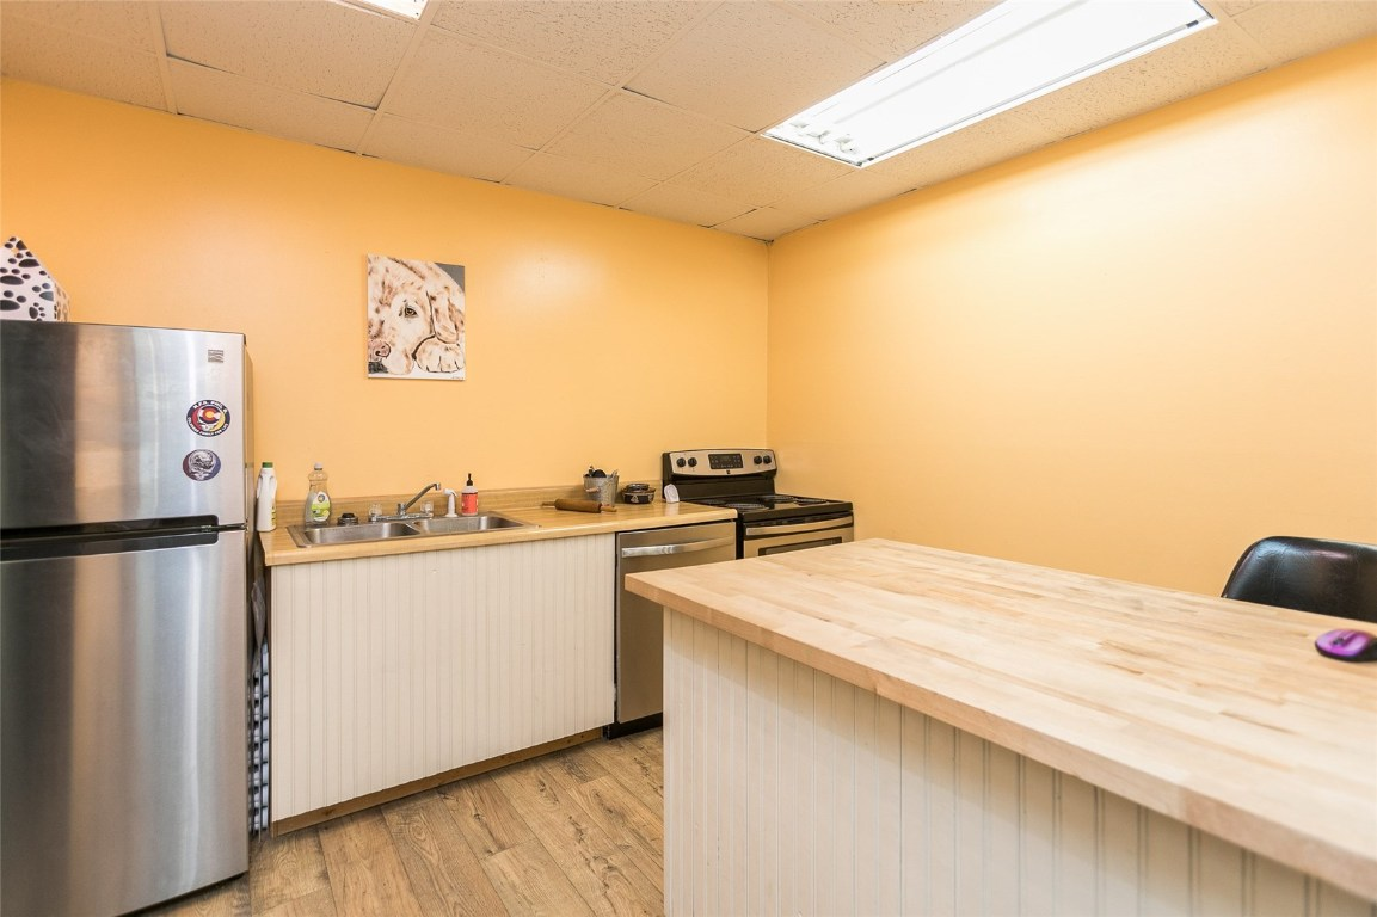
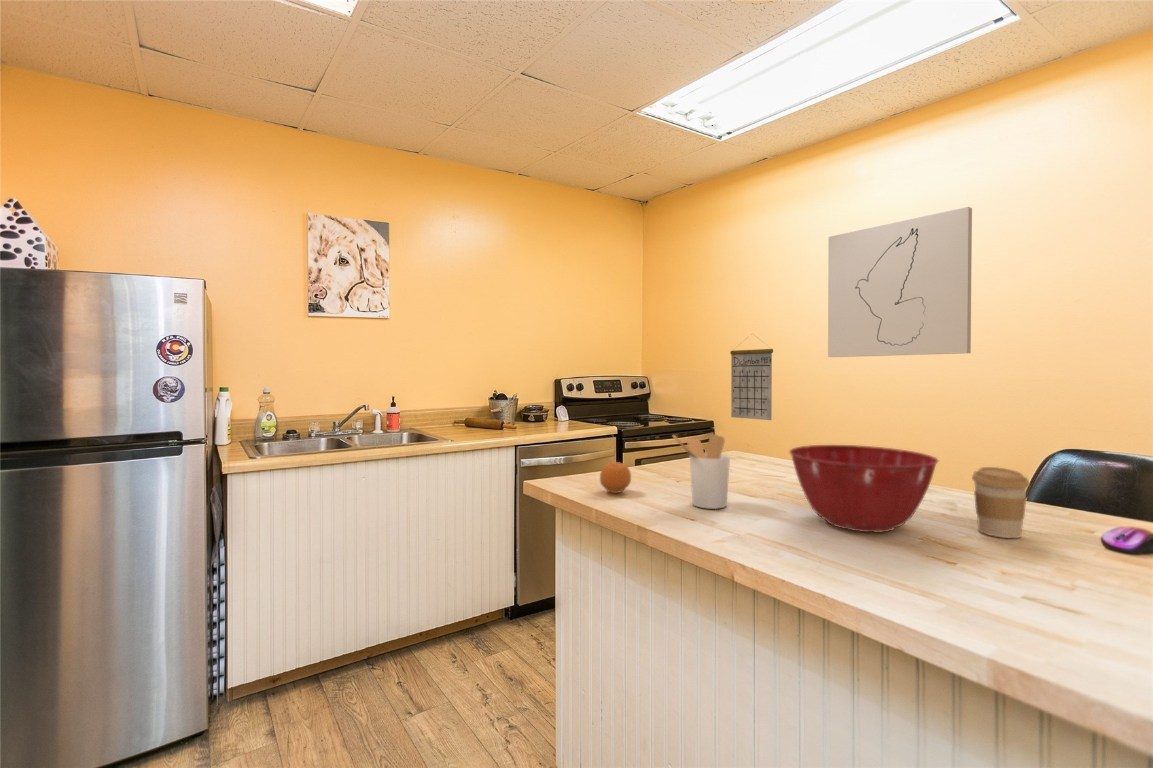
+ coffee cup (999, 501)
+ mixing bowl (859, 488)
+ calendar (751, 376)
+ utensil holder (699, 468)
+ fruit (615, 477)
+ wall art (893, 289)
